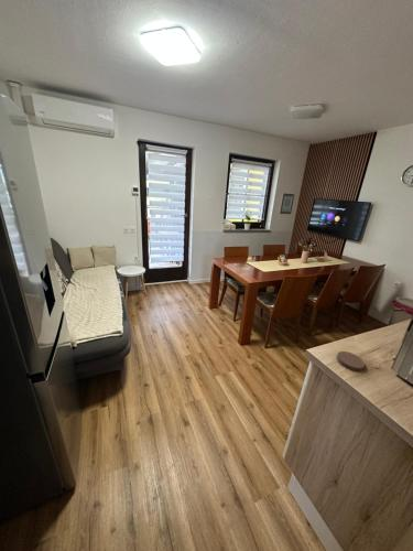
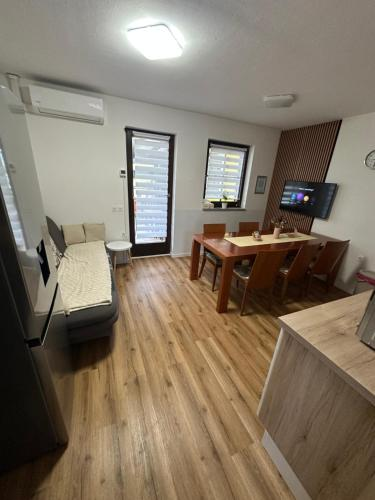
- coaster (350, 360)
